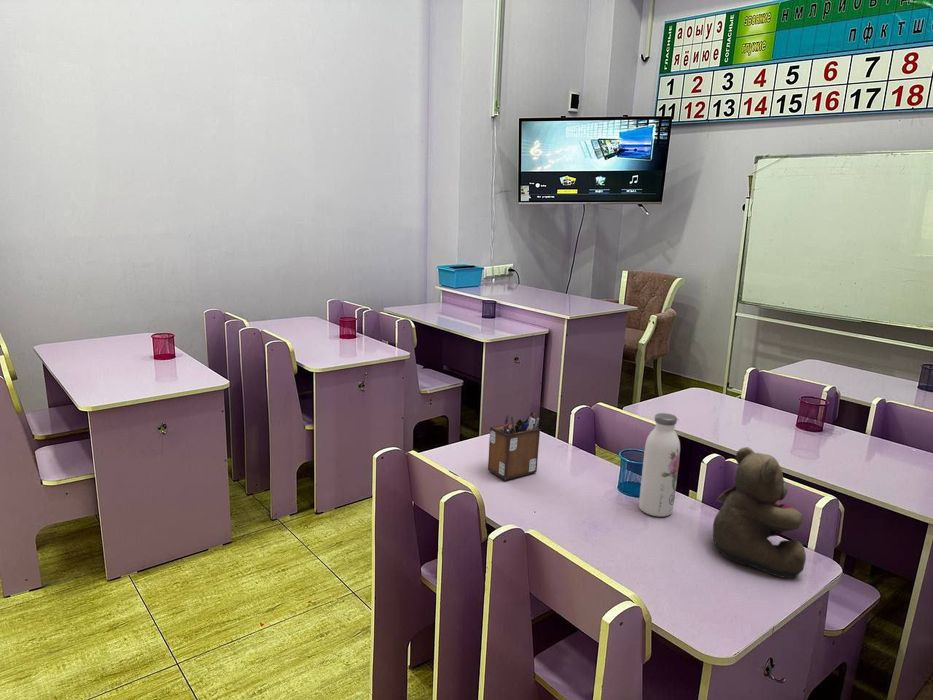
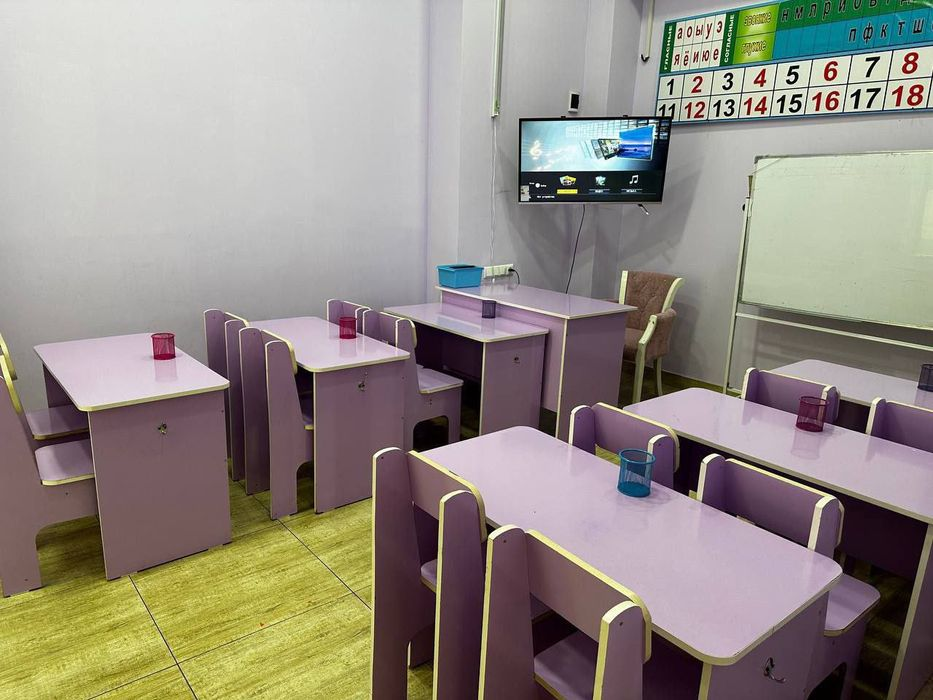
- desk organizer (514, 441)
- water bottle (660, 463)
- teddy bear (760, 504)
